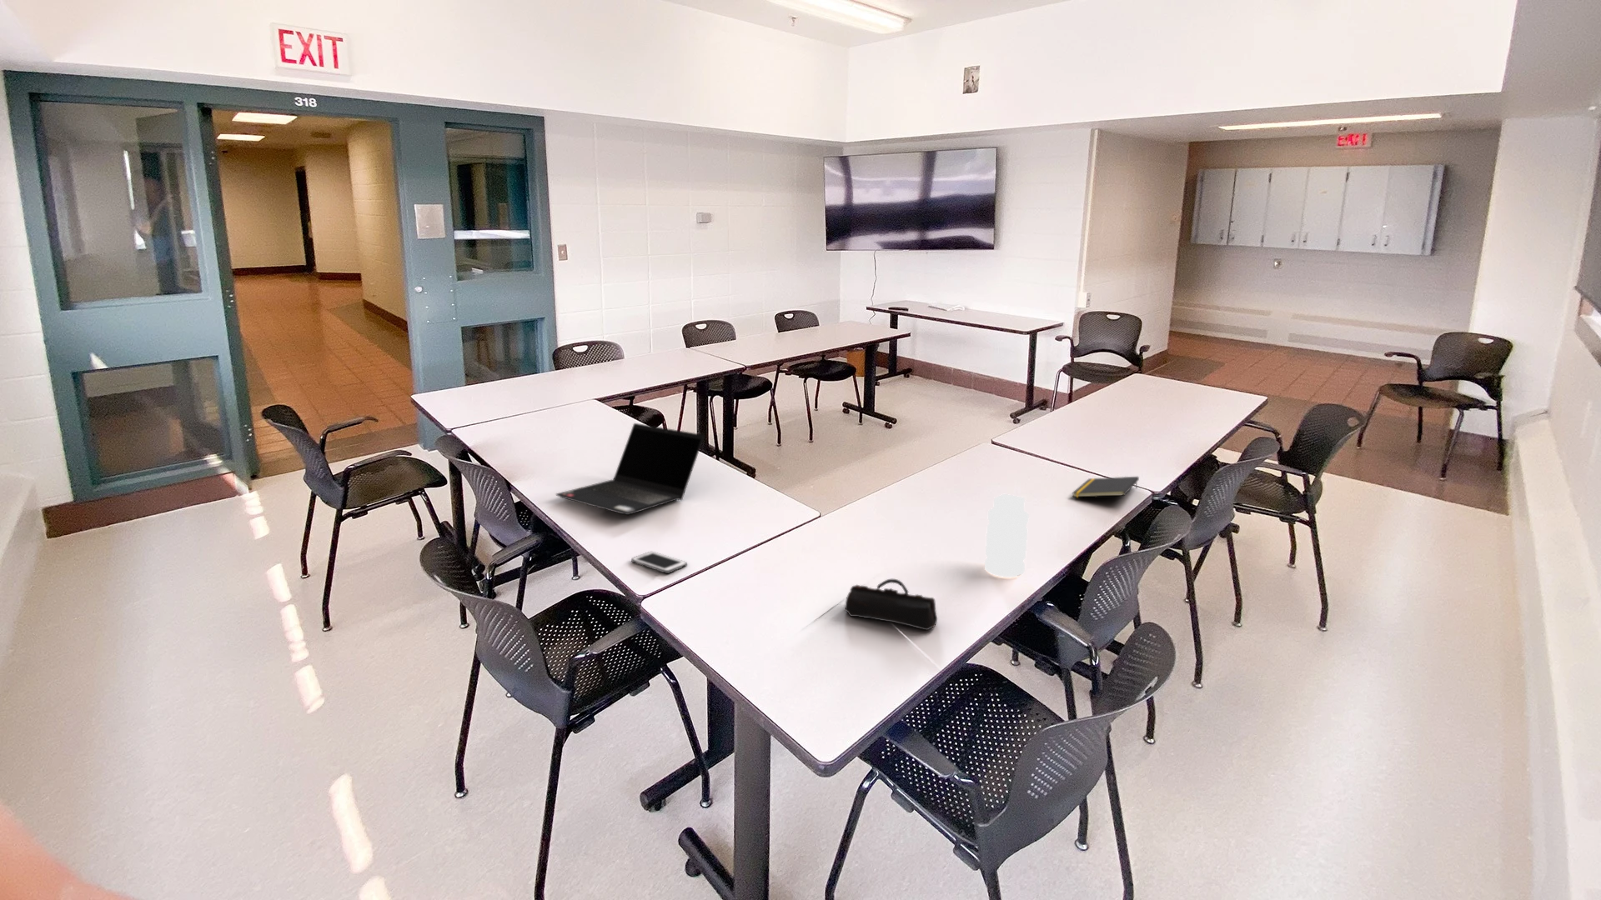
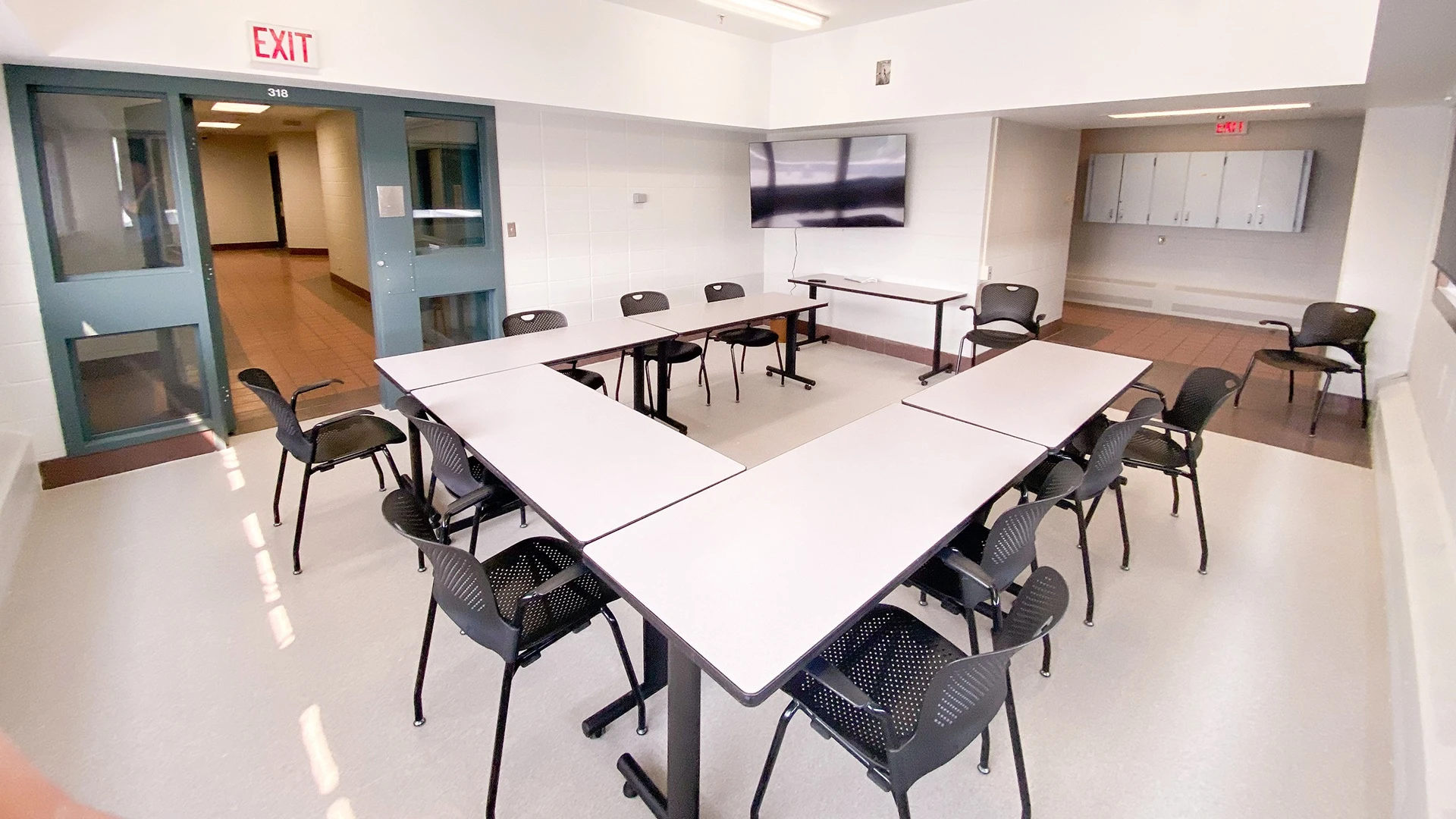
- laptop computer (630, 466)
- pencil case (891, 599)
- notepad (1106, 486)
- bottle (1006, 533)
- cell phone (659, 562)
